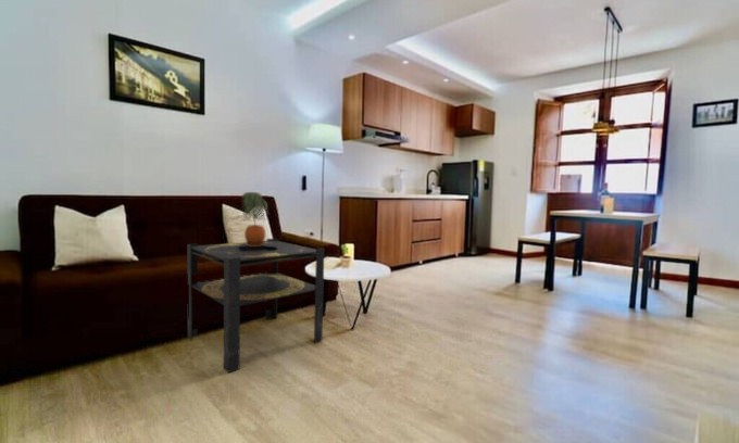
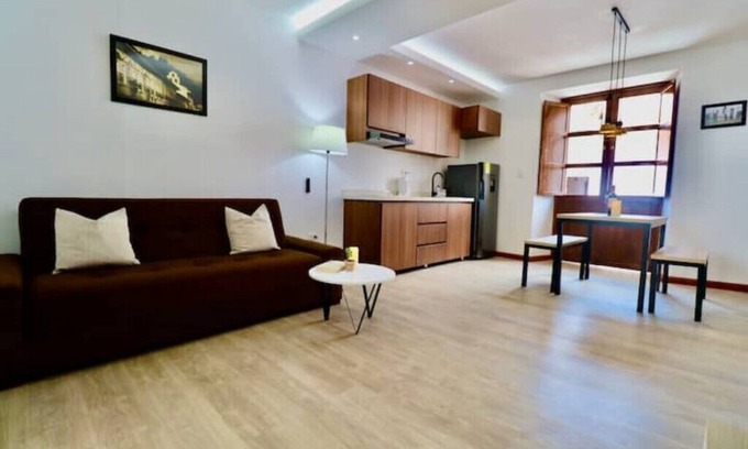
- potted plant (254, 216)
- side table (255, 293)
